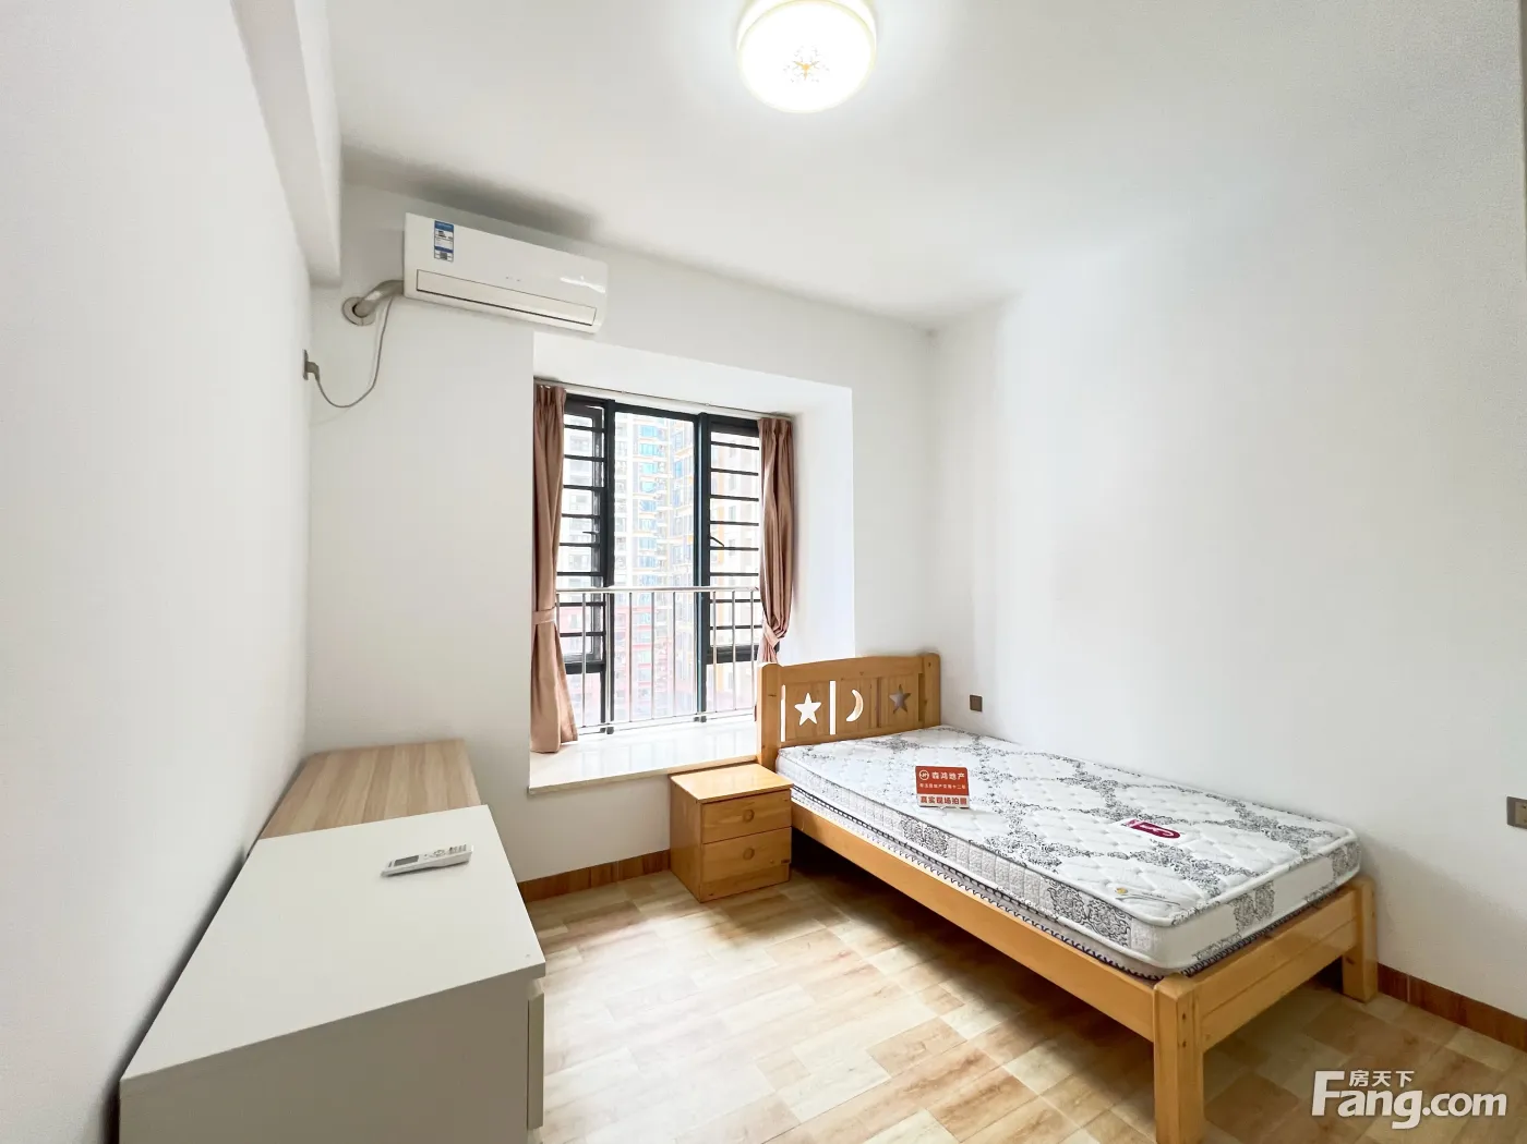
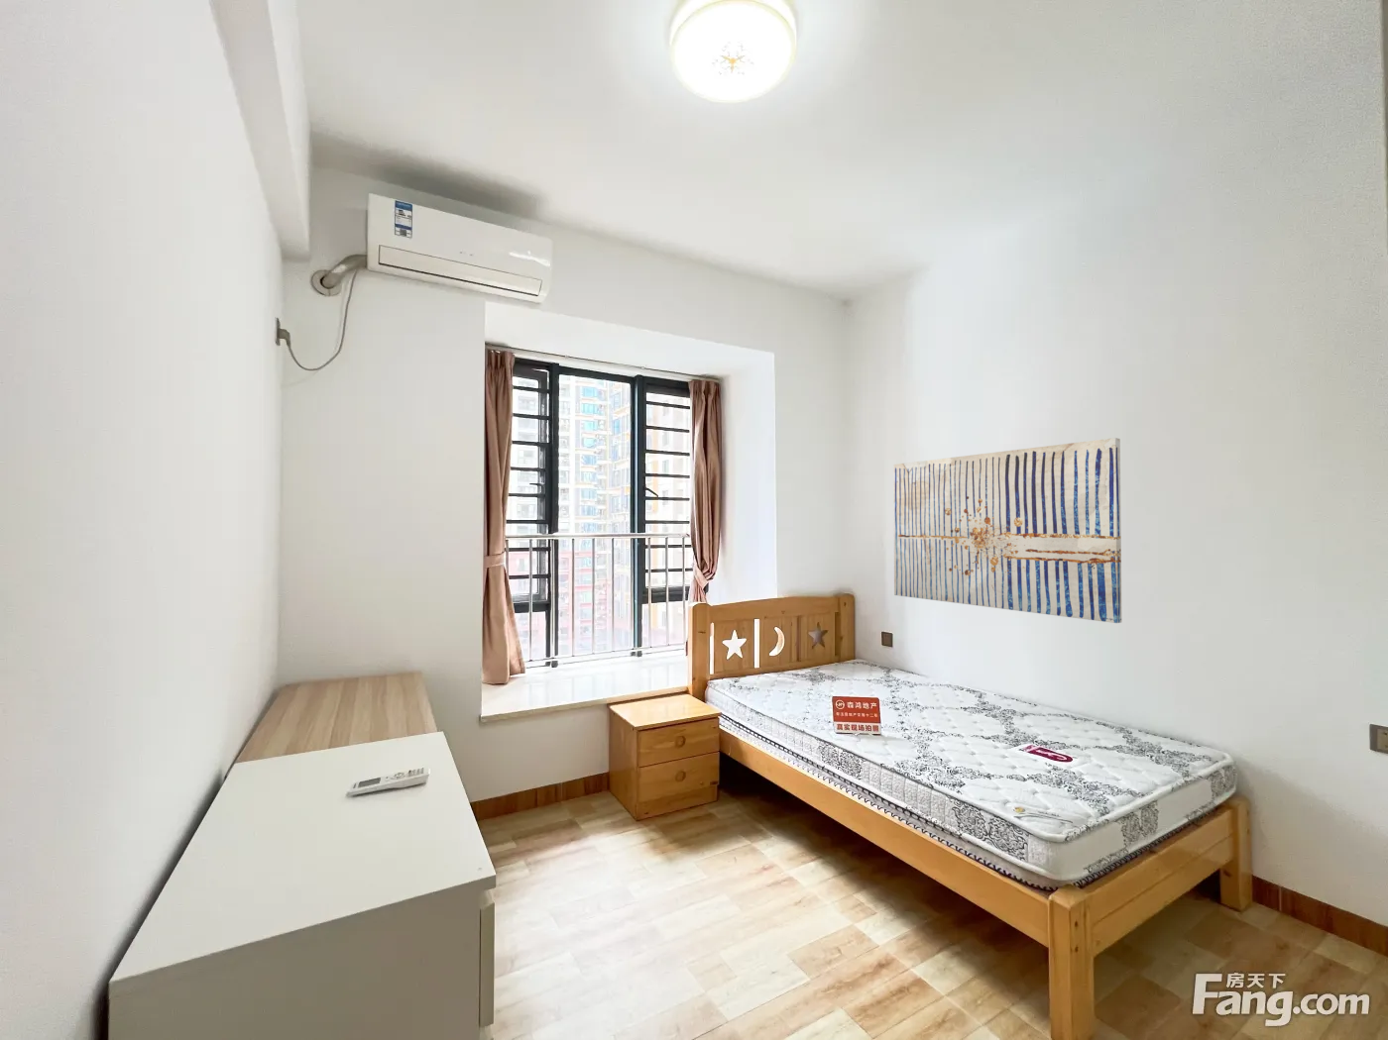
+ wall art (988, 530)
